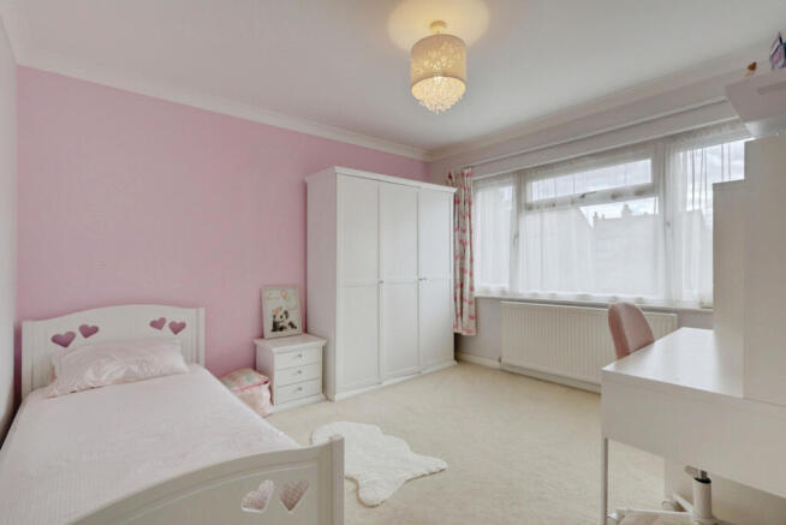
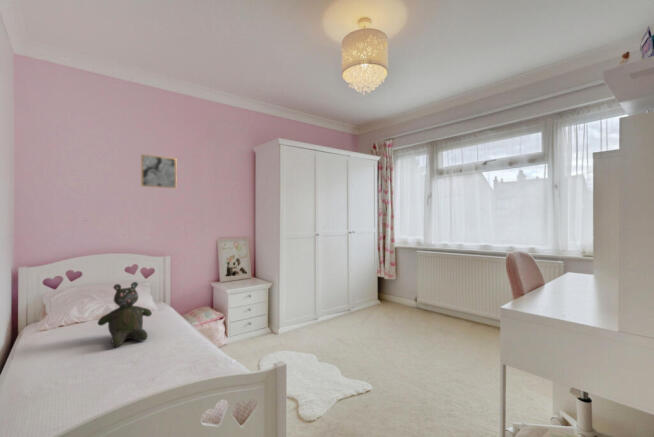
+ wall art (159, 171)
+ teddy bear (127, 312)
